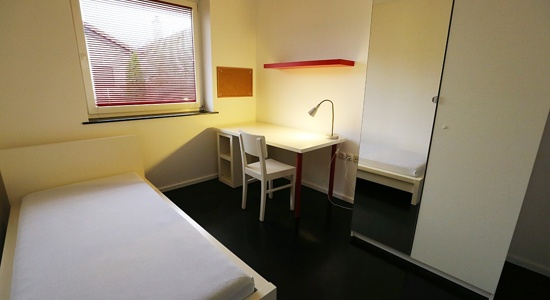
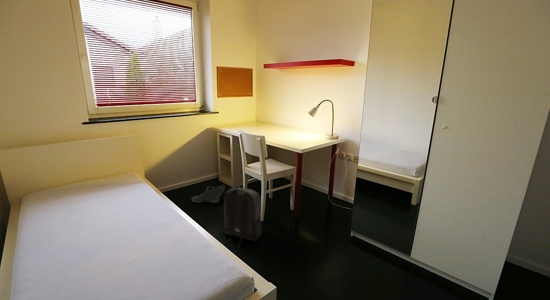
+ sneaker (208, 193)
+ backpack (240, 211)
